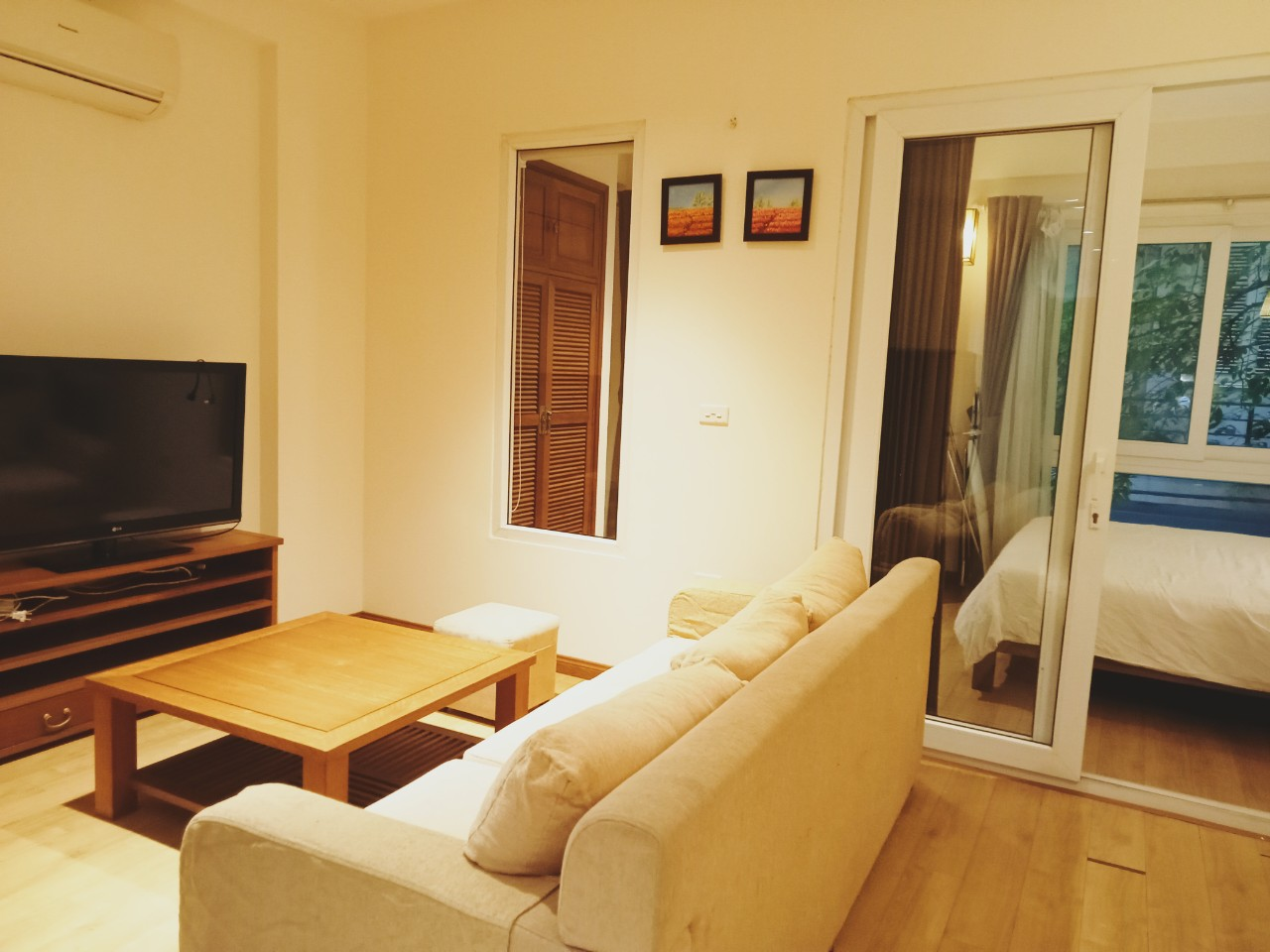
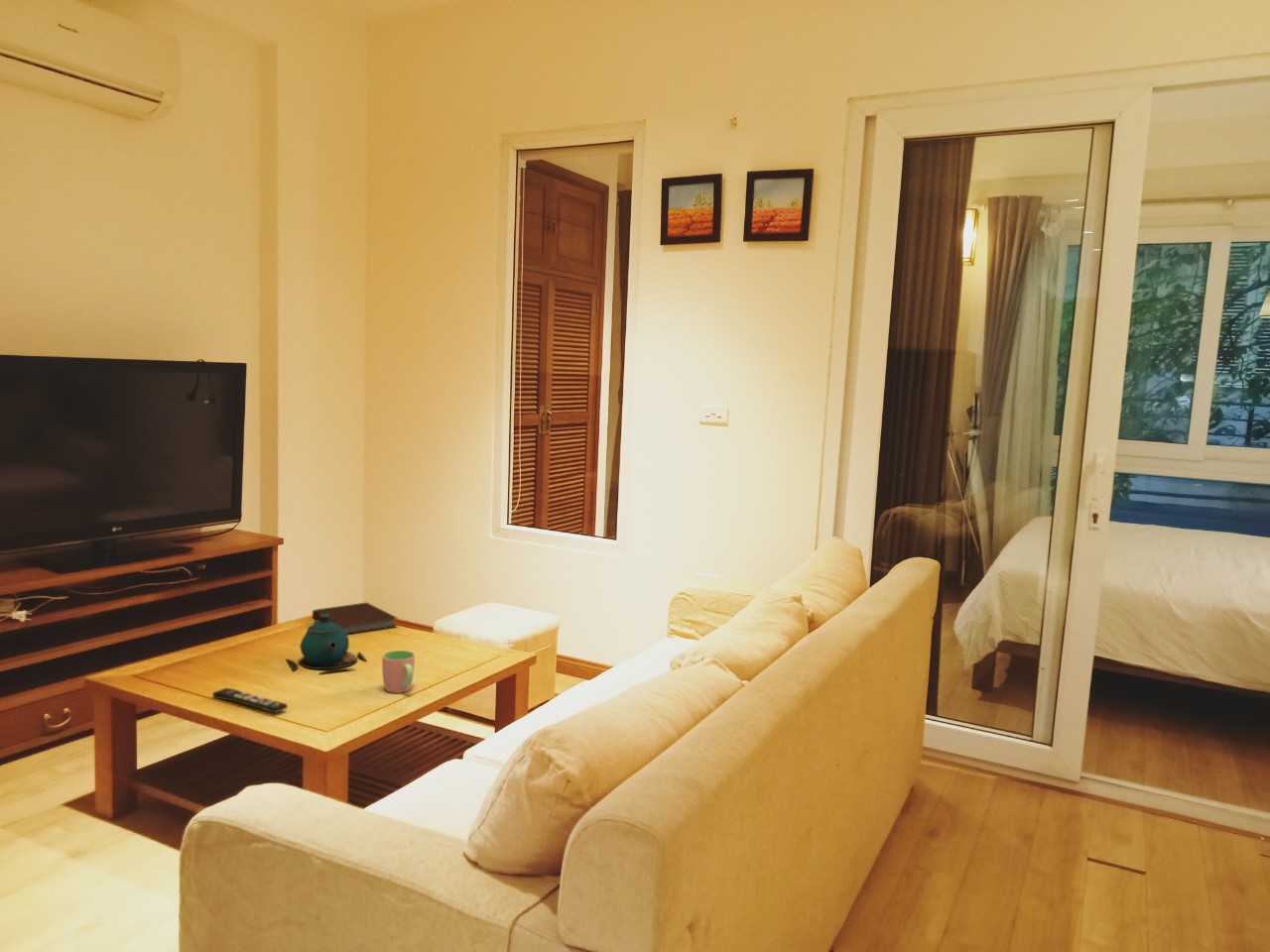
+ teapot (326, 637)
+ remote control (249, 700)
+ notebook (354, 618)
+ cup (400, 673)
